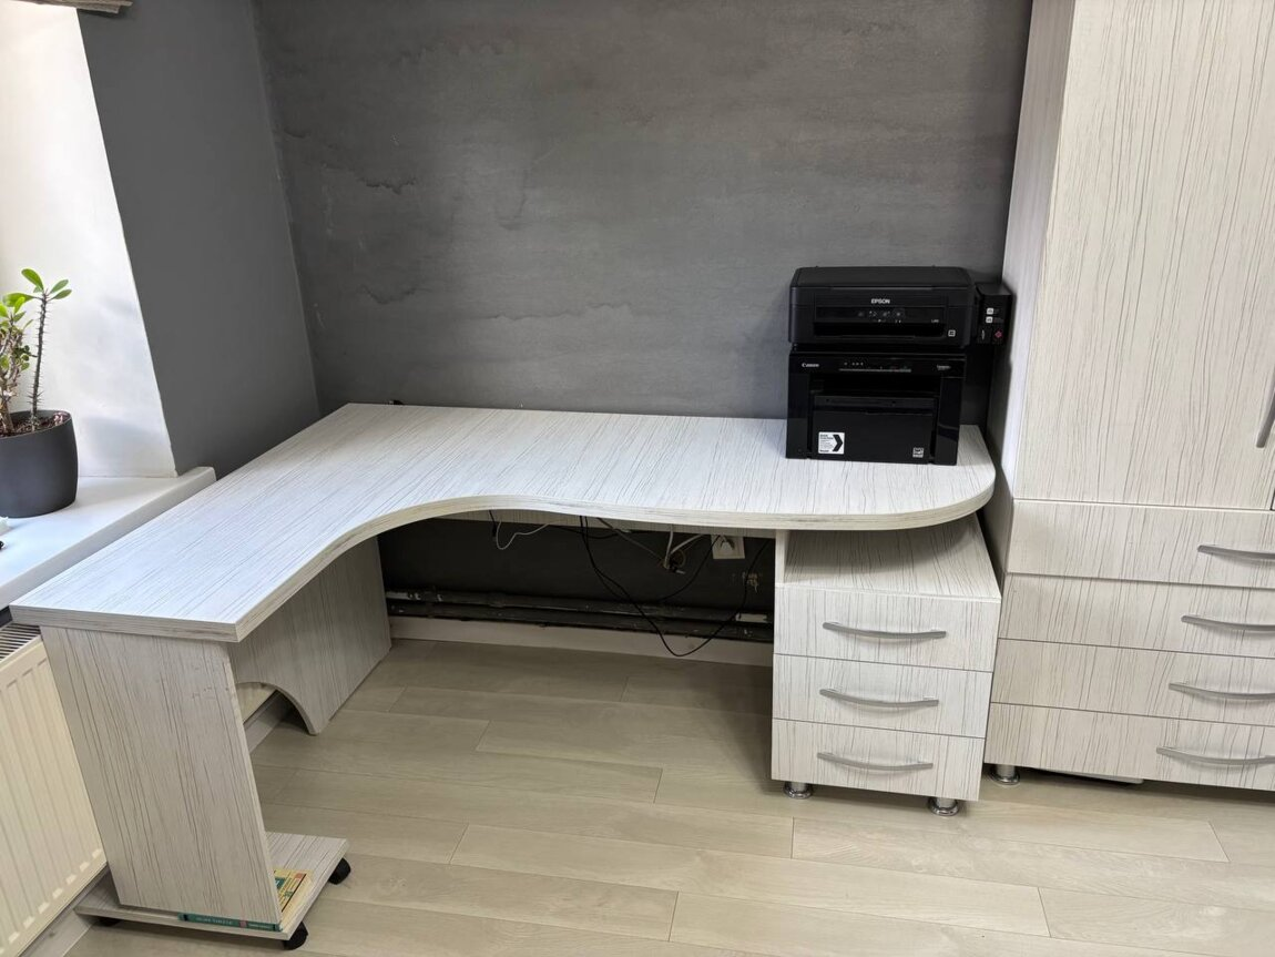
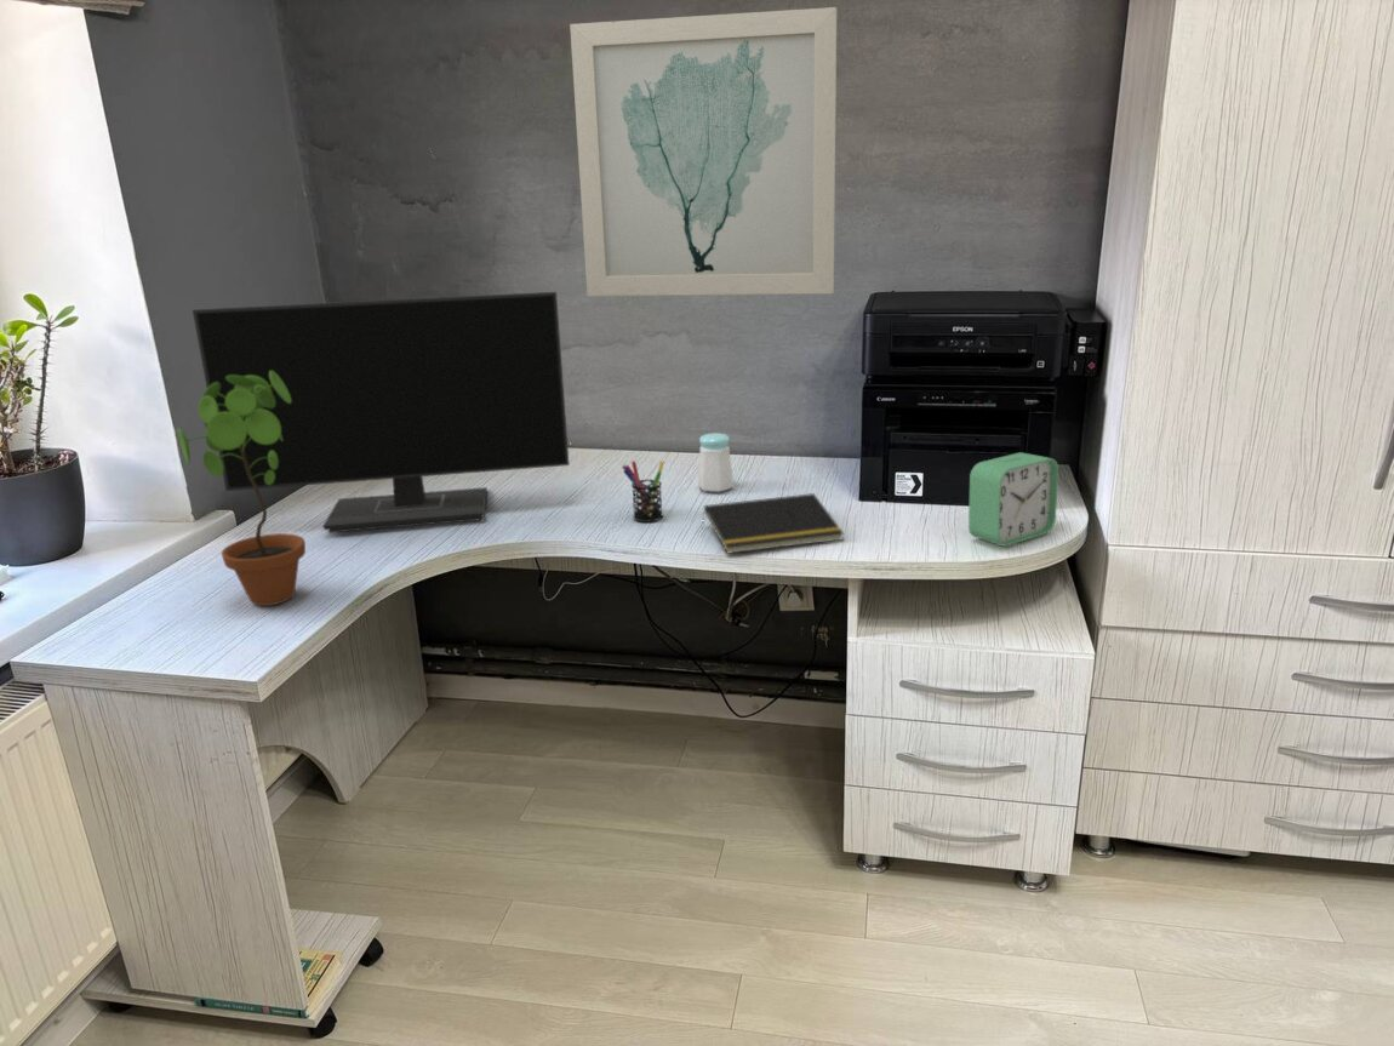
+ notepad (772, 521)
+ wall art (704, 161)
+ salt shaker (714, 462)
+ monitor (396, 408)
+ pen holder (647, 488)
+ potted plant (255, 490)
+ alarm clock (1012, 497)
